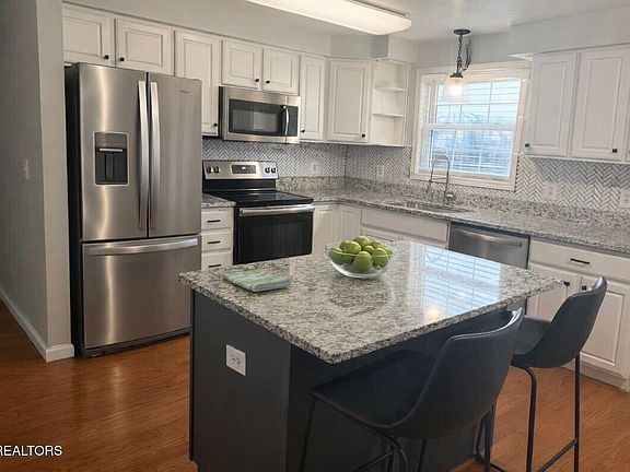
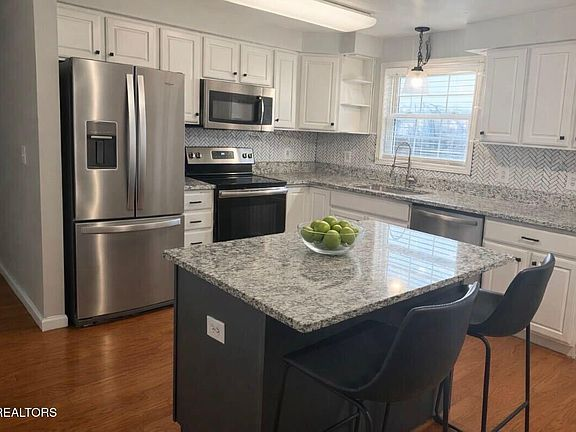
- dish towel (256, 278)
